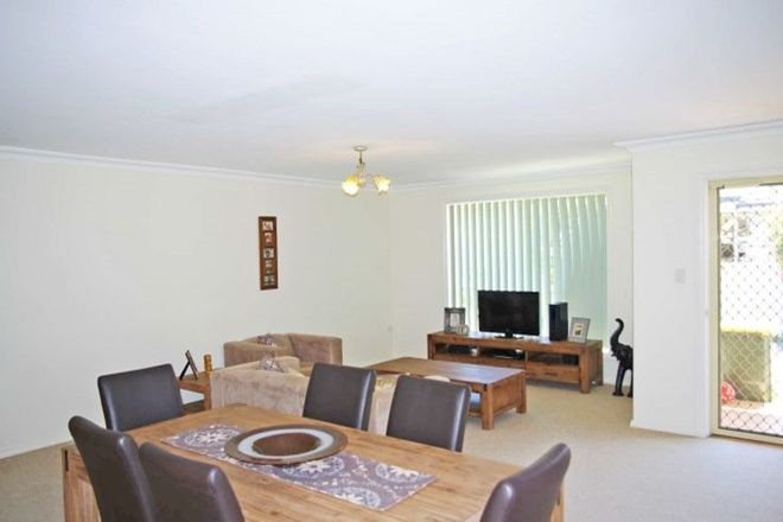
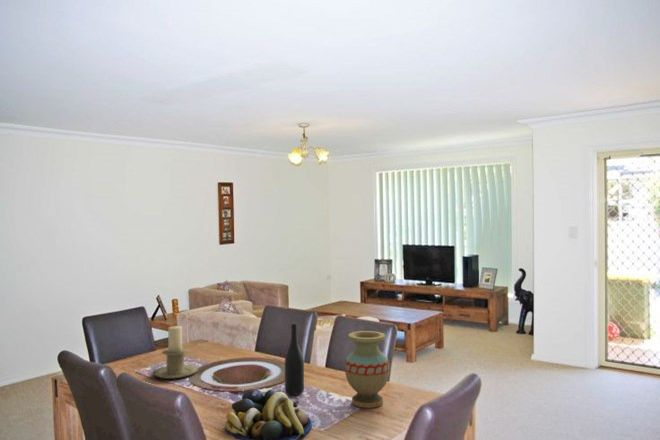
+ wine bottle (294, 358)
+ candle holder (175, 350)
+ vase (367, 368)
+ fruit bowl (269, 410)
